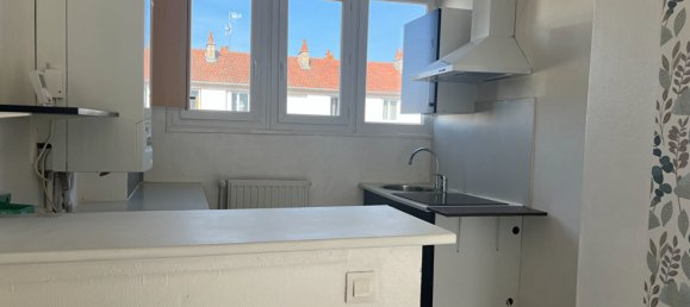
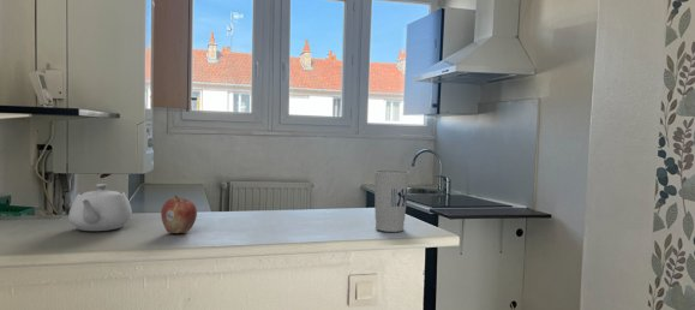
+ cup (390, 199)
+ teapot (100, 205)
+ fruit (179, 213)
